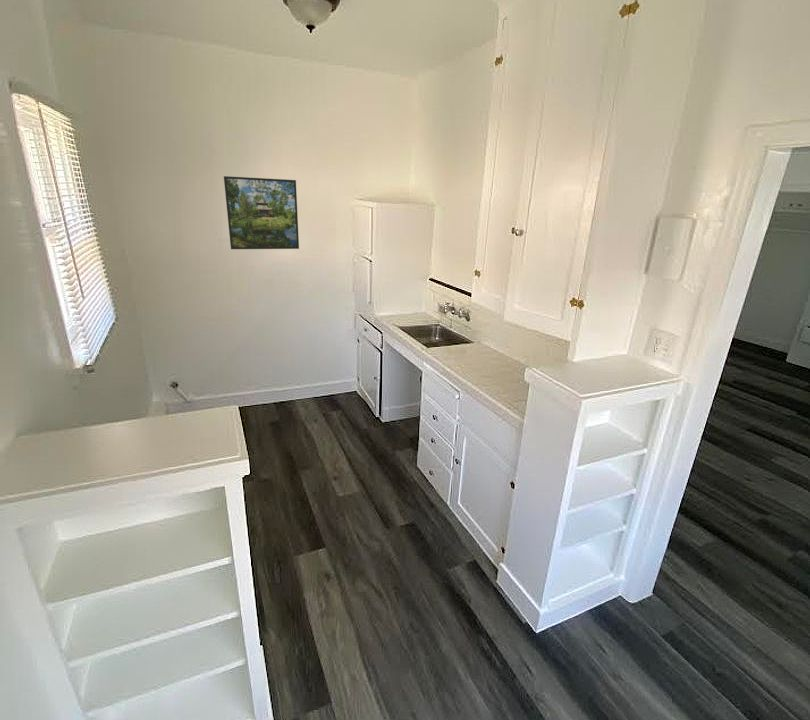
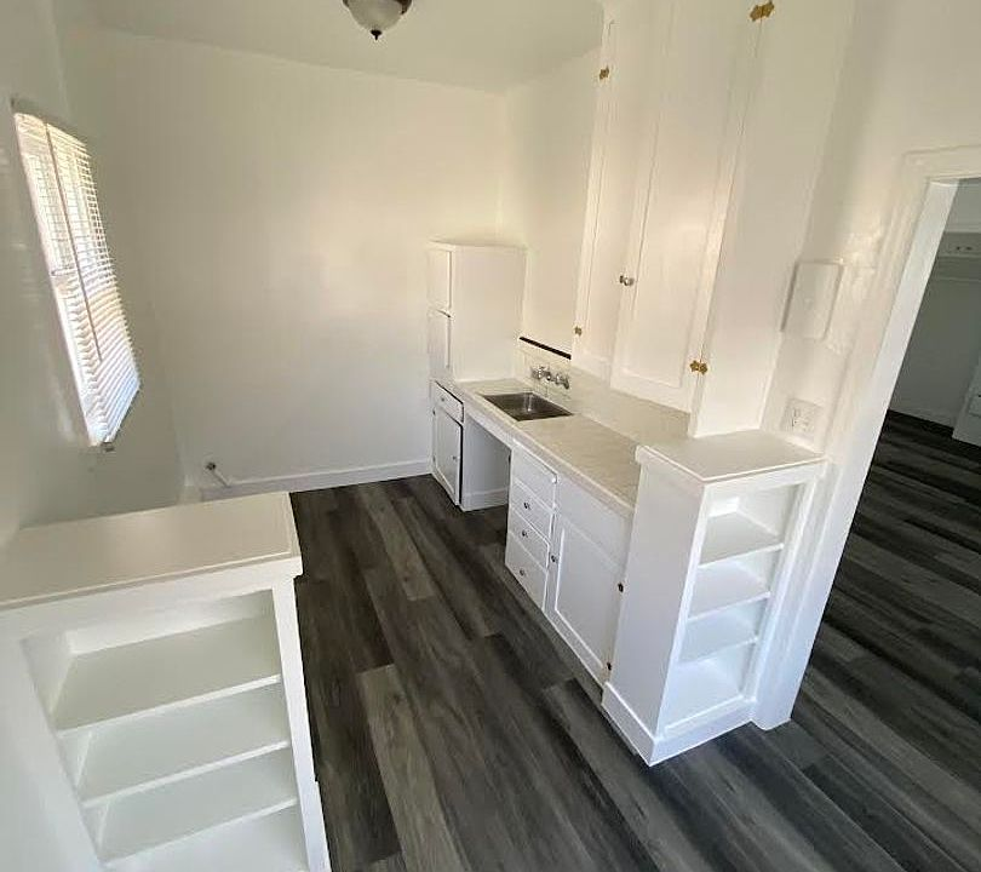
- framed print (263, 214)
